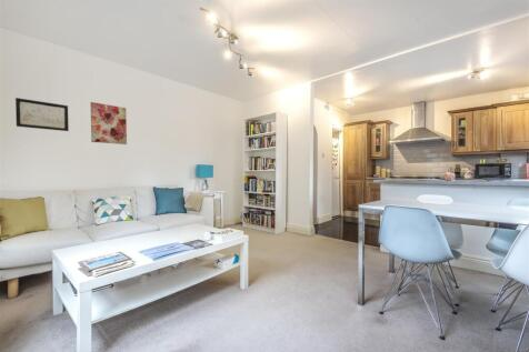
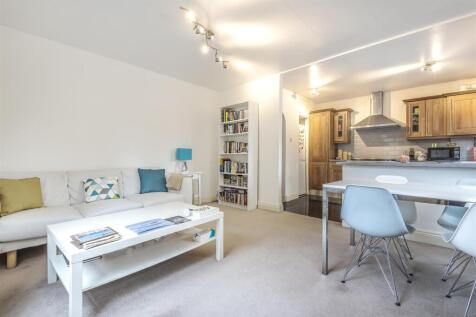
- wall art (43, 115)
- wall art (109, 123)
